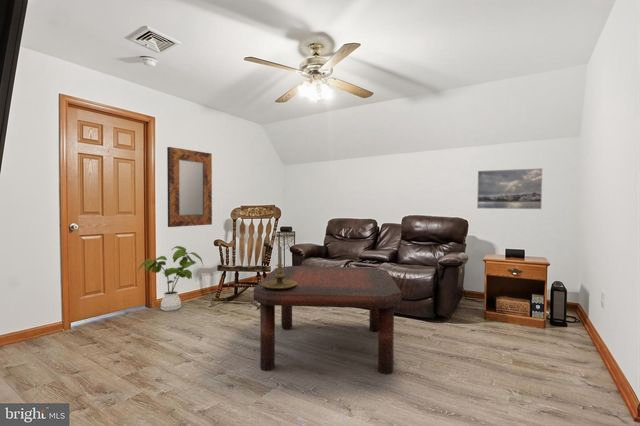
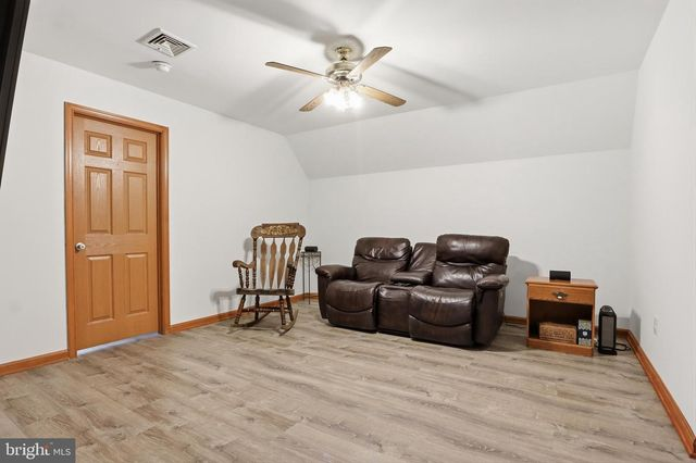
- home mirror (191, 188)
- candle holder (279, 265)
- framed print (508, 189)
- coffee table (328, 306)
- house plant (178, 277)
